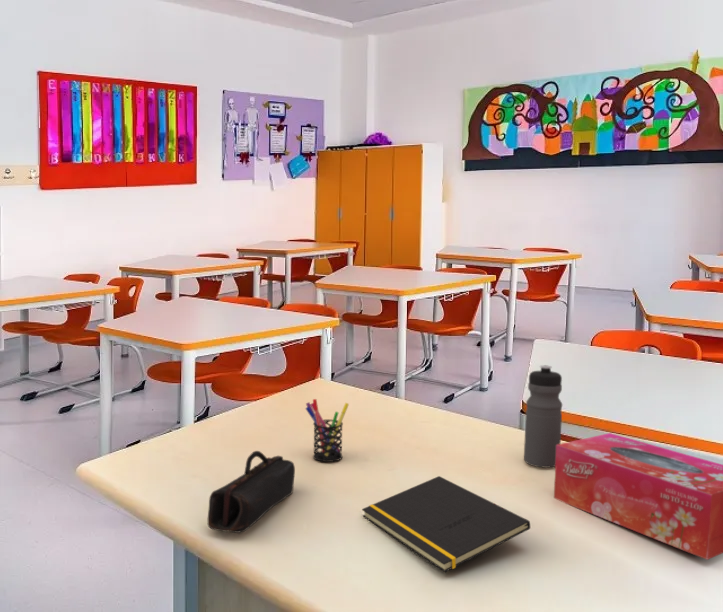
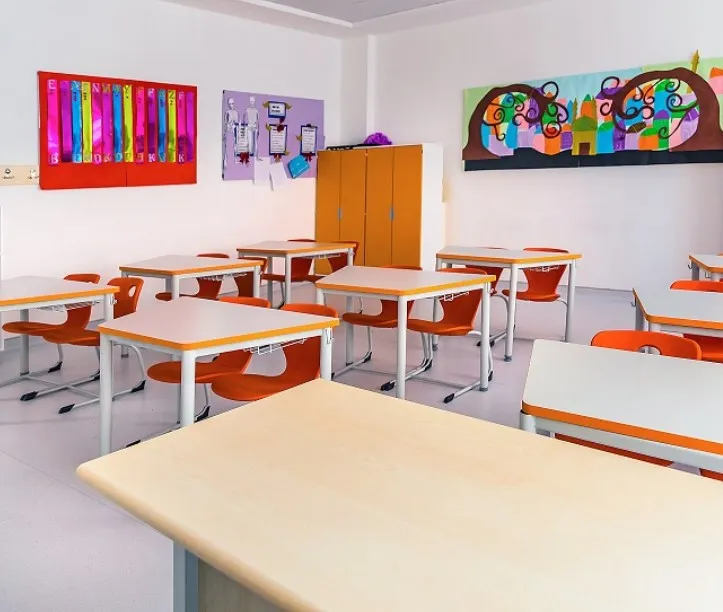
- water bottle (543, 414)
- pen holder (327, 428)
- tissue box (652, 488)
- pencil case (254, 481)
- notepad (441, 518)
